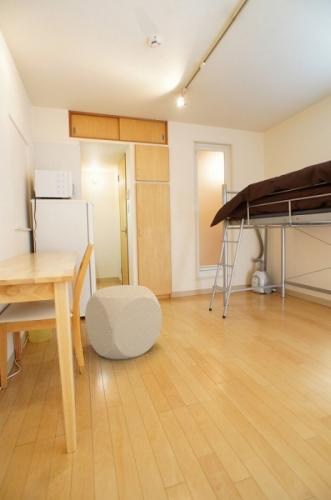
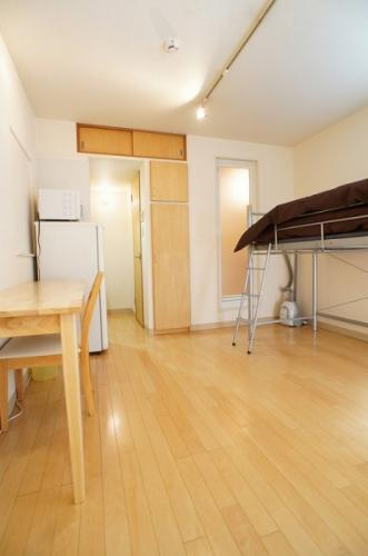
- stool (123, 318)
